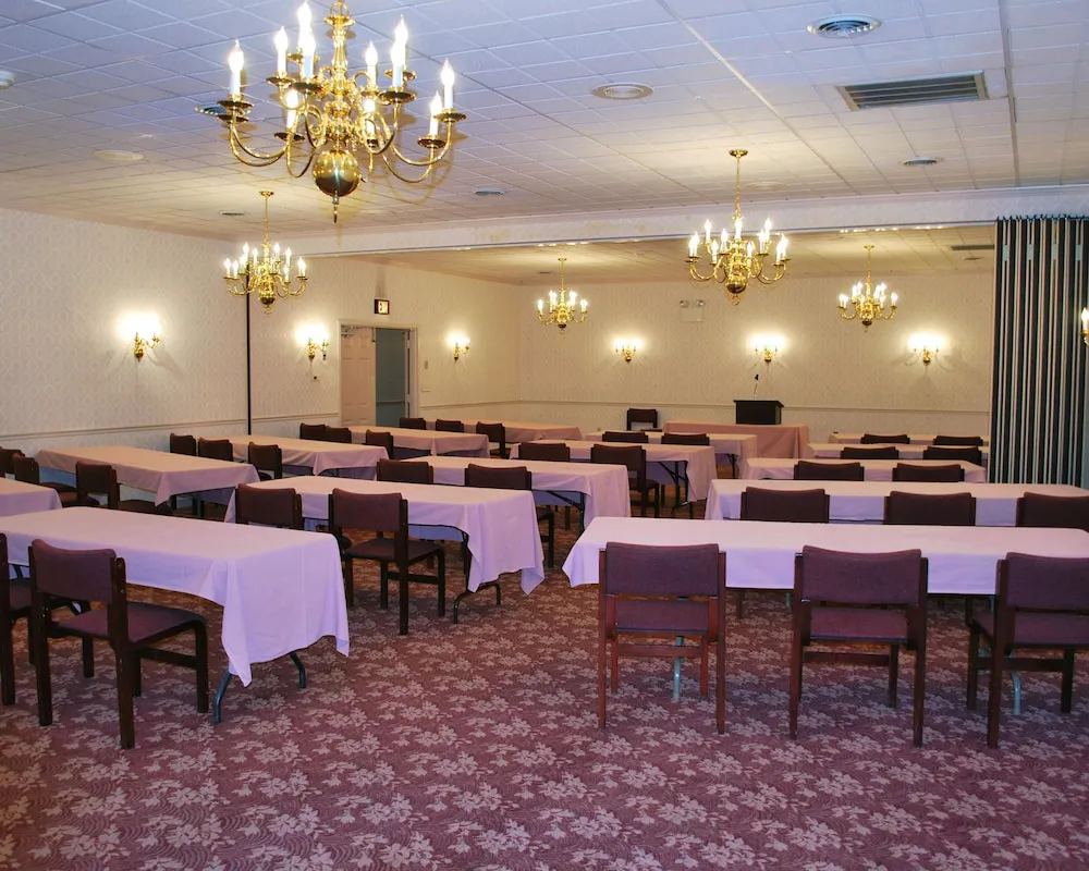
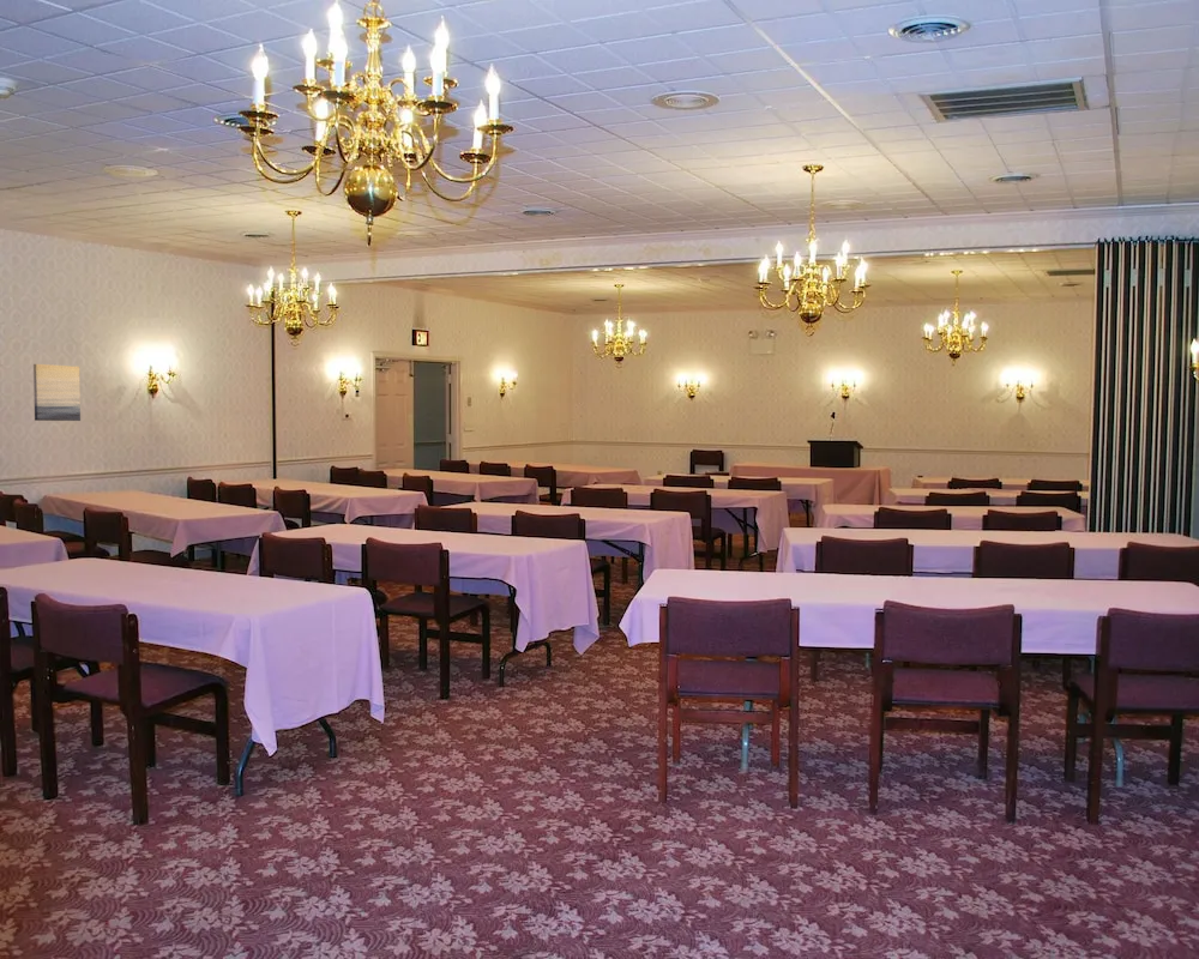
+ wall art (56, 392)
